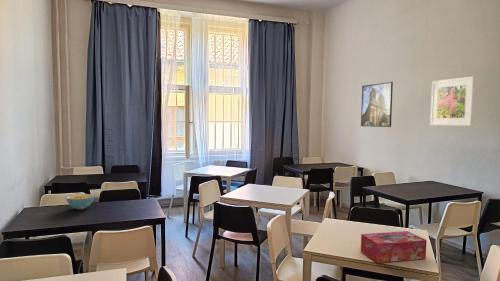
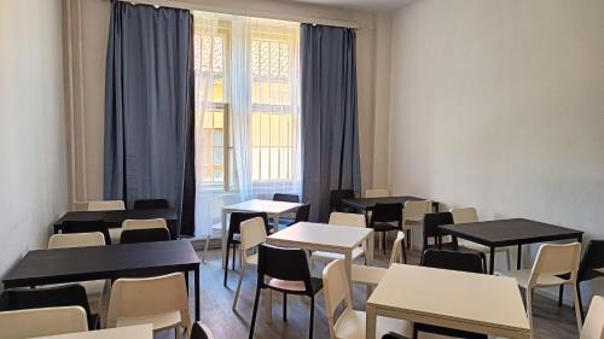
- tissue box (392, 246)
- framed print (451, 102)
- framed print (375, 105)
- cereal bowl (80, 202)
